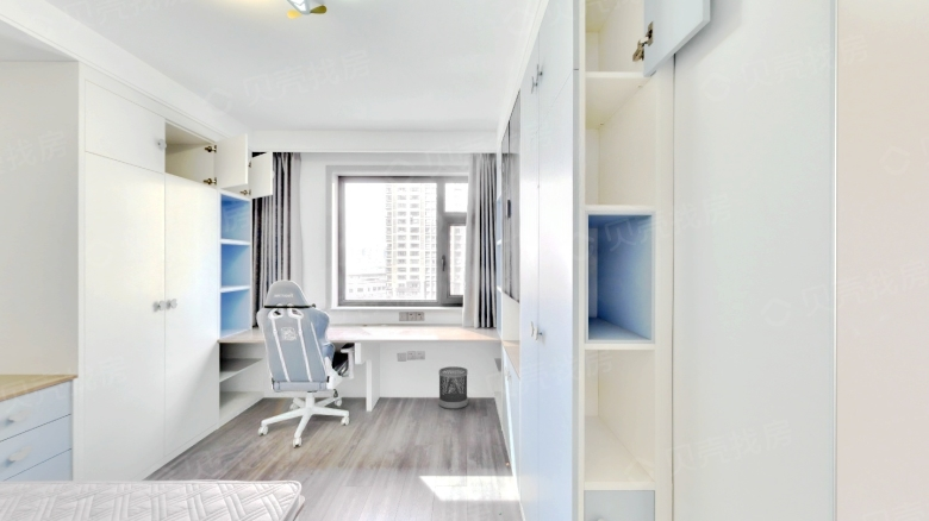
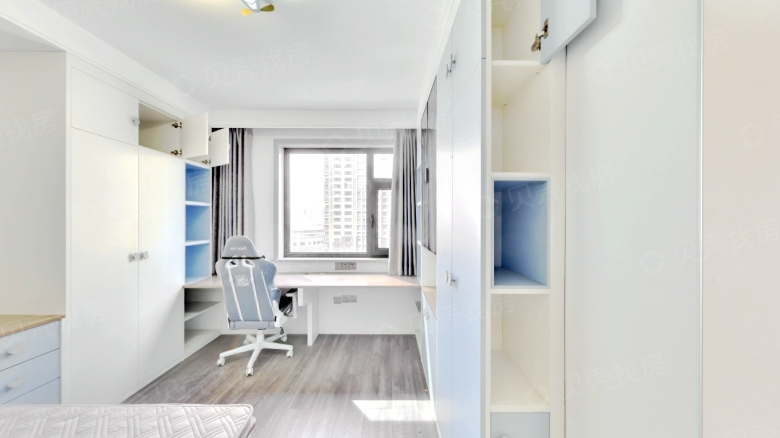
- wastebasket (453, 387)
